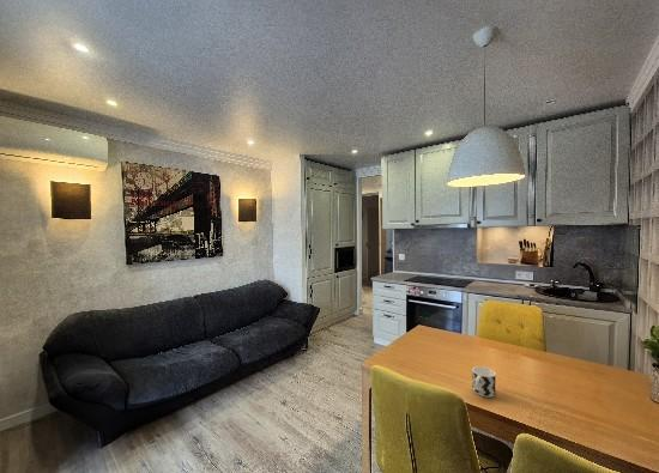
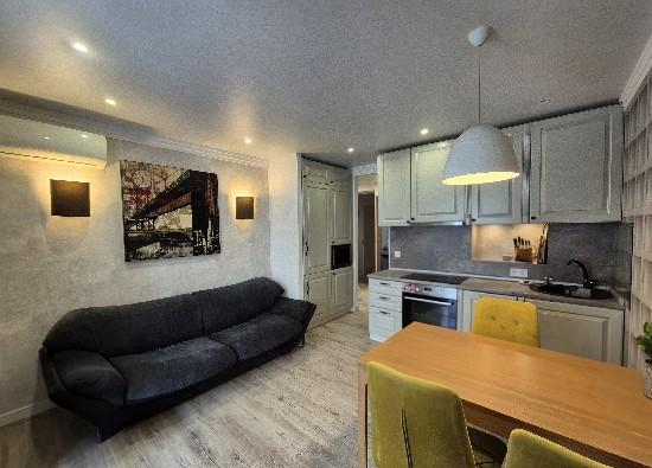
- cup (482, 382)
